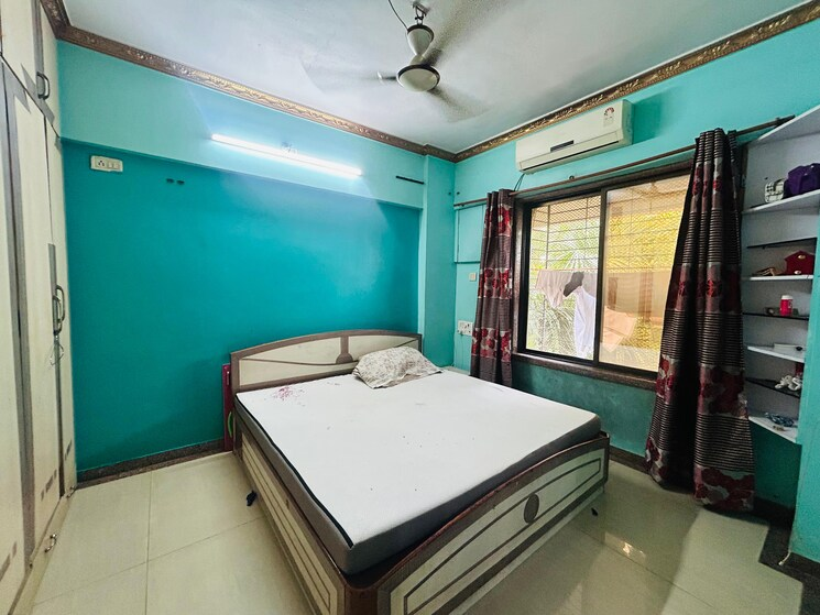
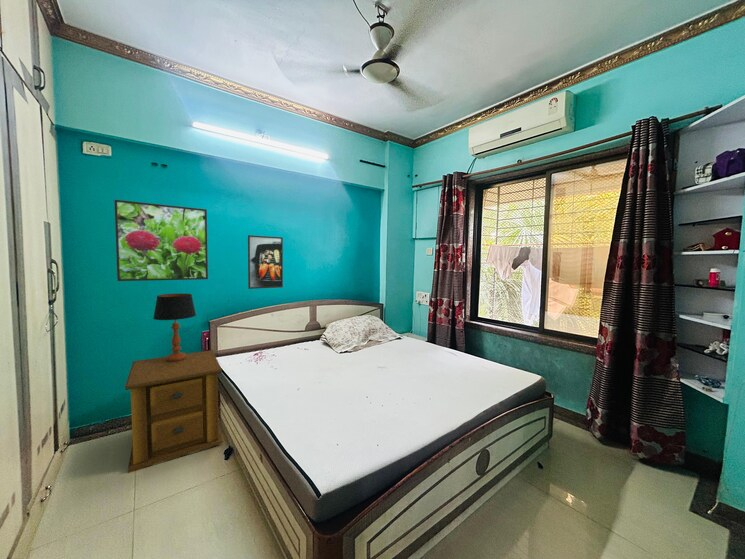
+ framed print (165, 242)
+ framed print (266, 262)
+ table lamp (175, 327)
+ side table (177, 401)
